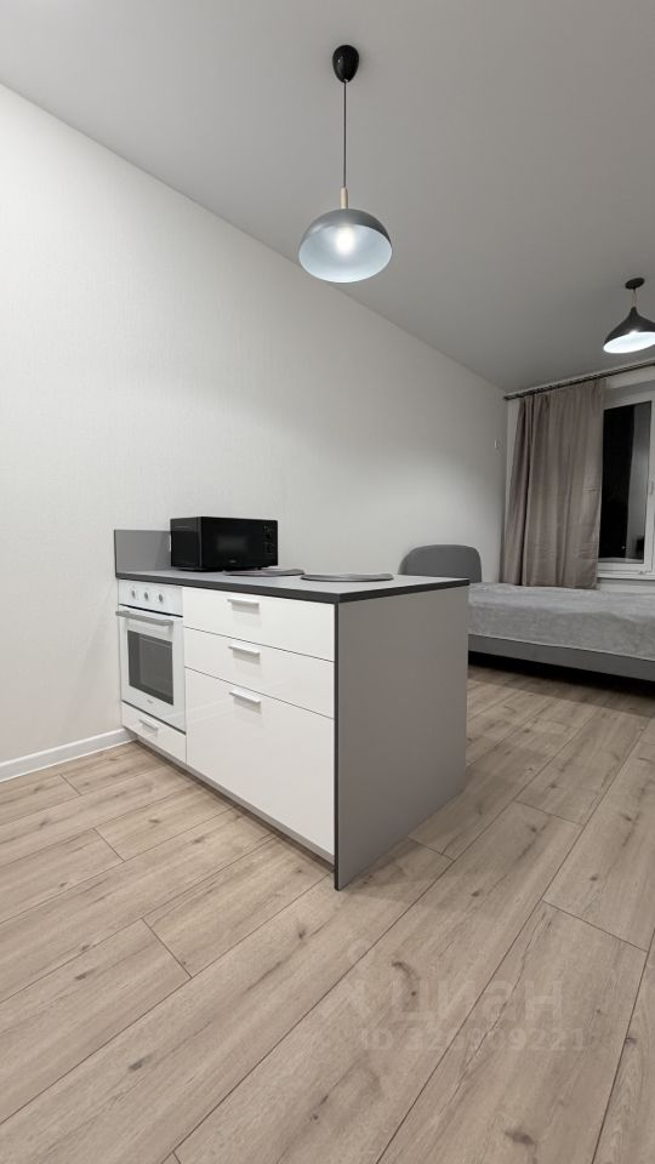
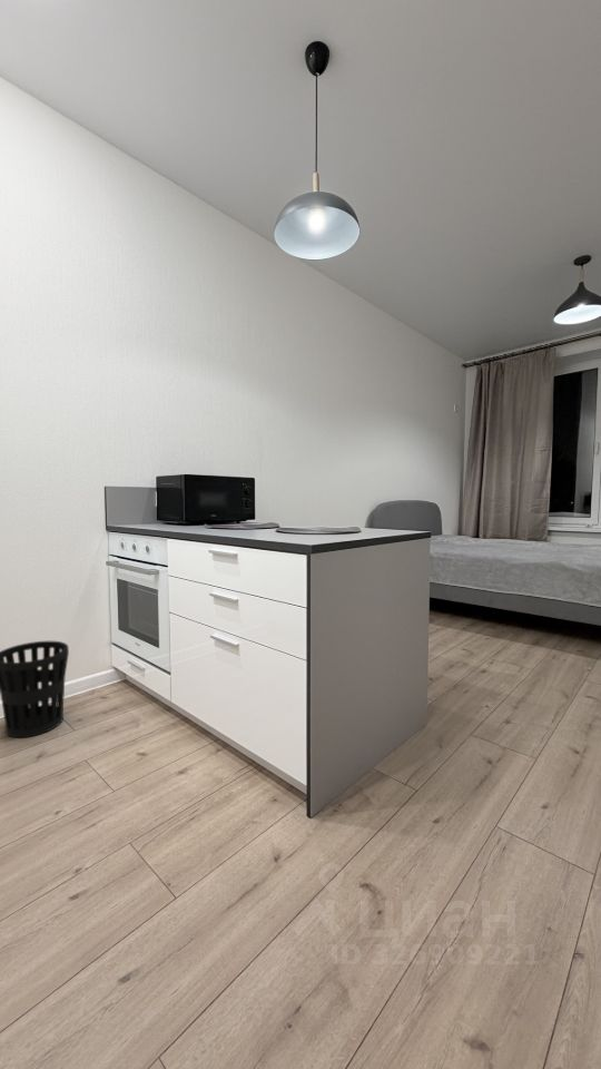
+ wastebasket (33, 687)
